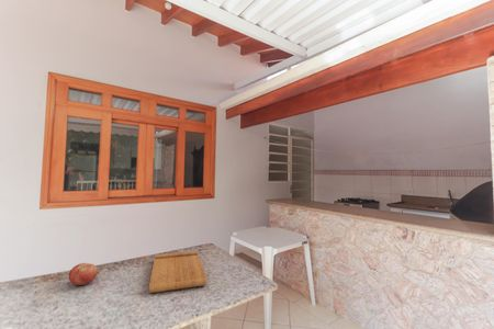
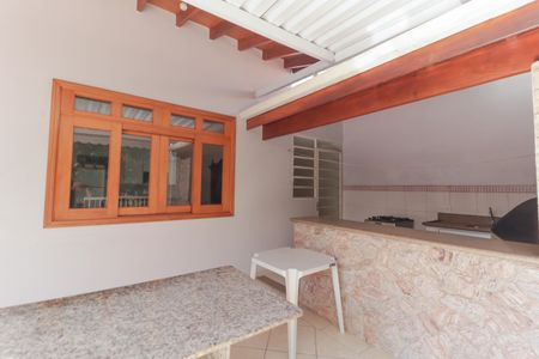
- fruit (82, 273)
- cutting board (177, 268)
